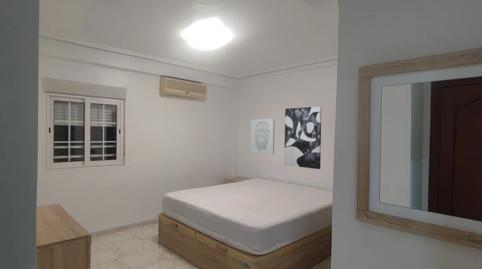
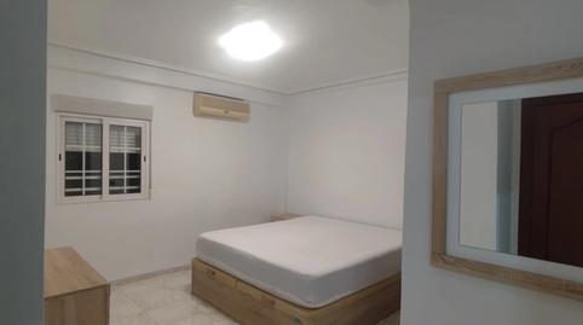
- wall art (302, 137)
- wall art (262, 136)
